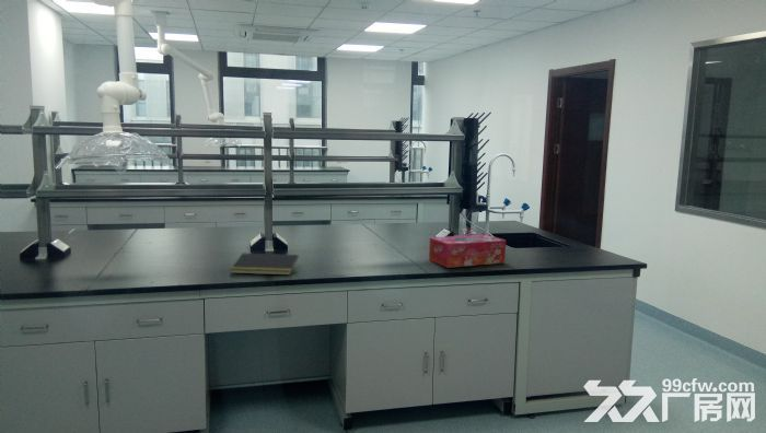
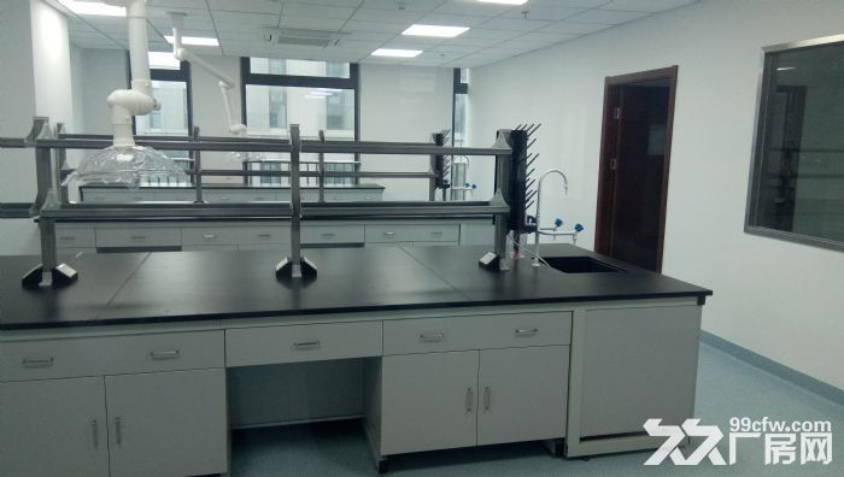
- notepad (265, 264)
- tissue box (466, 249)
